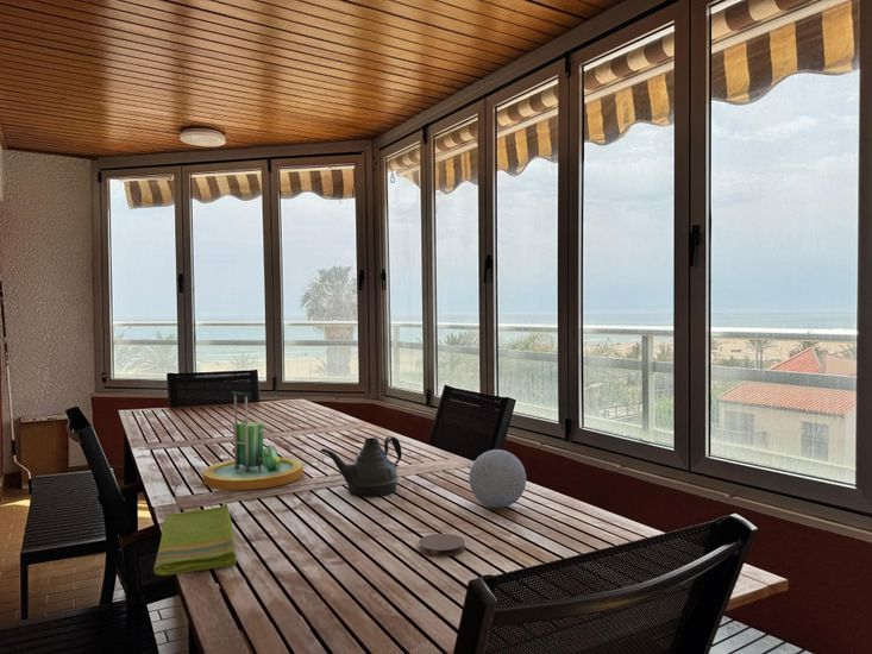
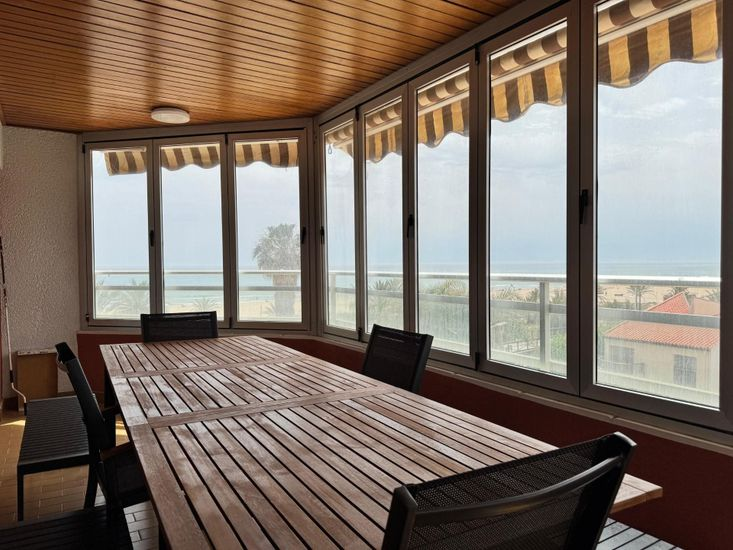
- decorative ball (497, 478)
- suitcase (252, 434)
- dish towel (196, 534)
- teapot (362, 465)
- coaster (441, 545)
